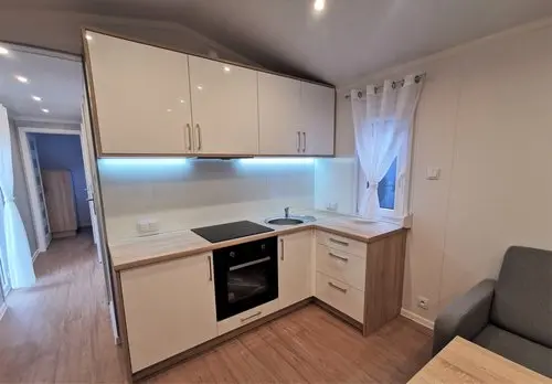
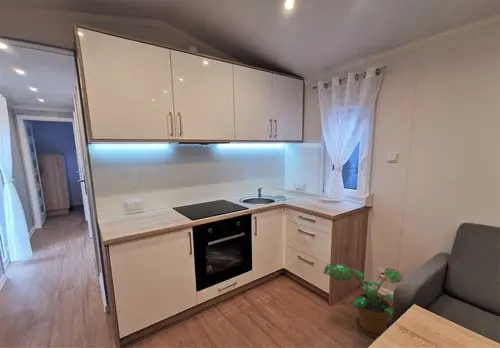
+ potted plant (364, 294)
